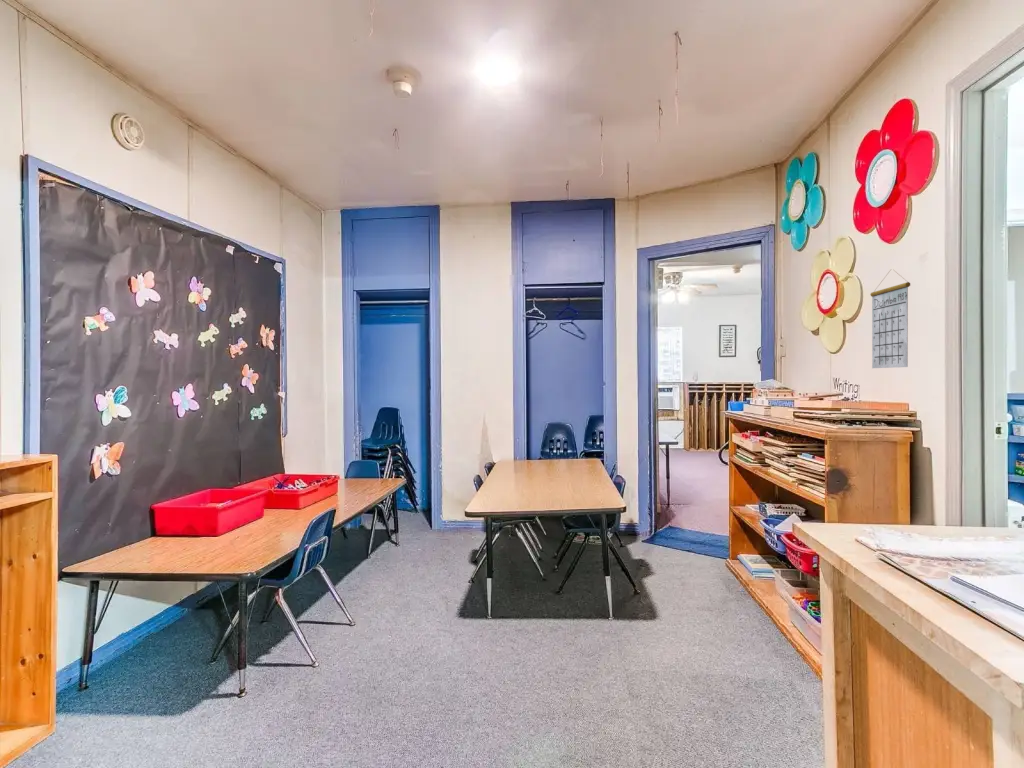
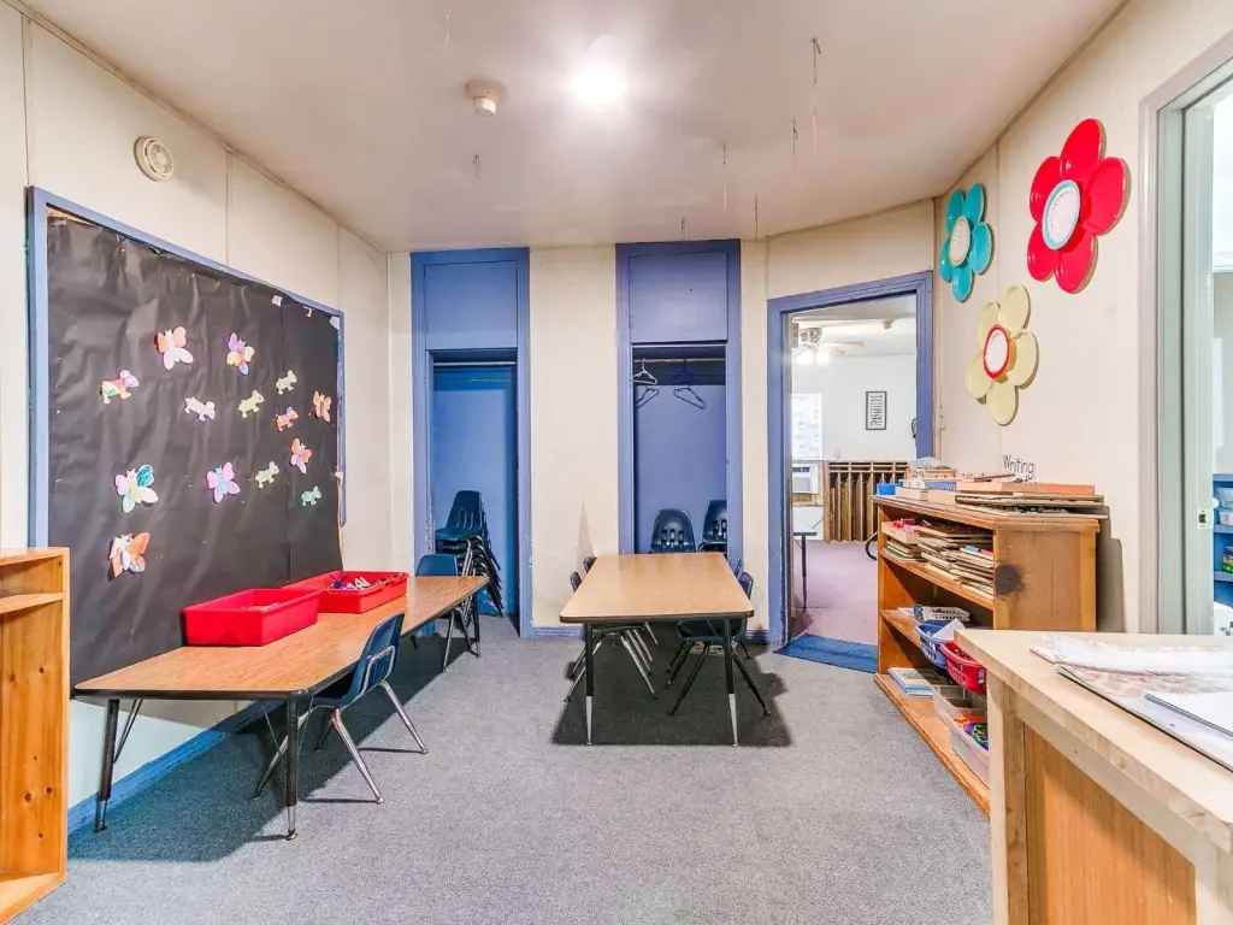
- calendar (889, 318)
